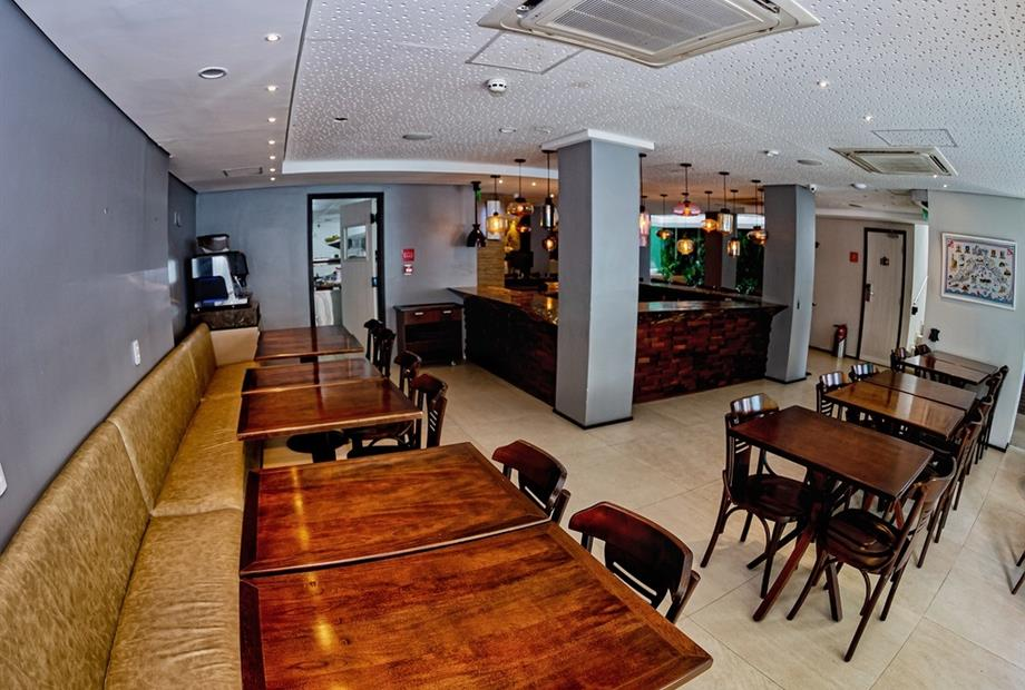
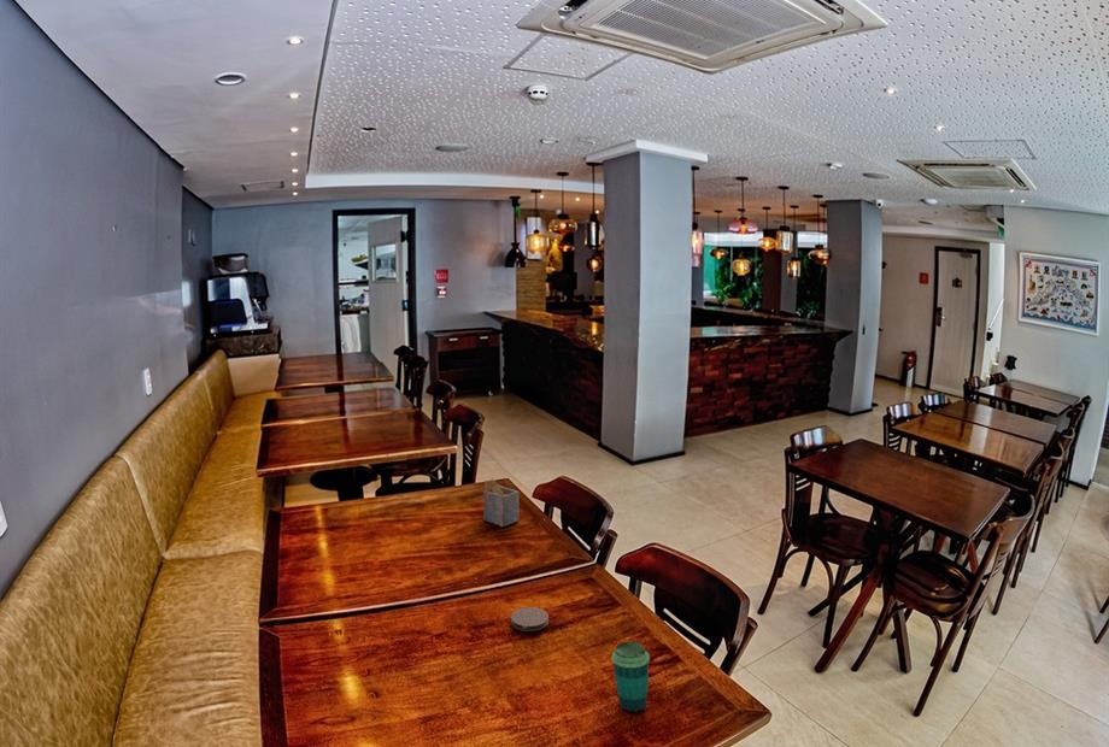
+ cup (629, 675)
+ napkin holder (500, 500)
+ coaster (529, 618)
